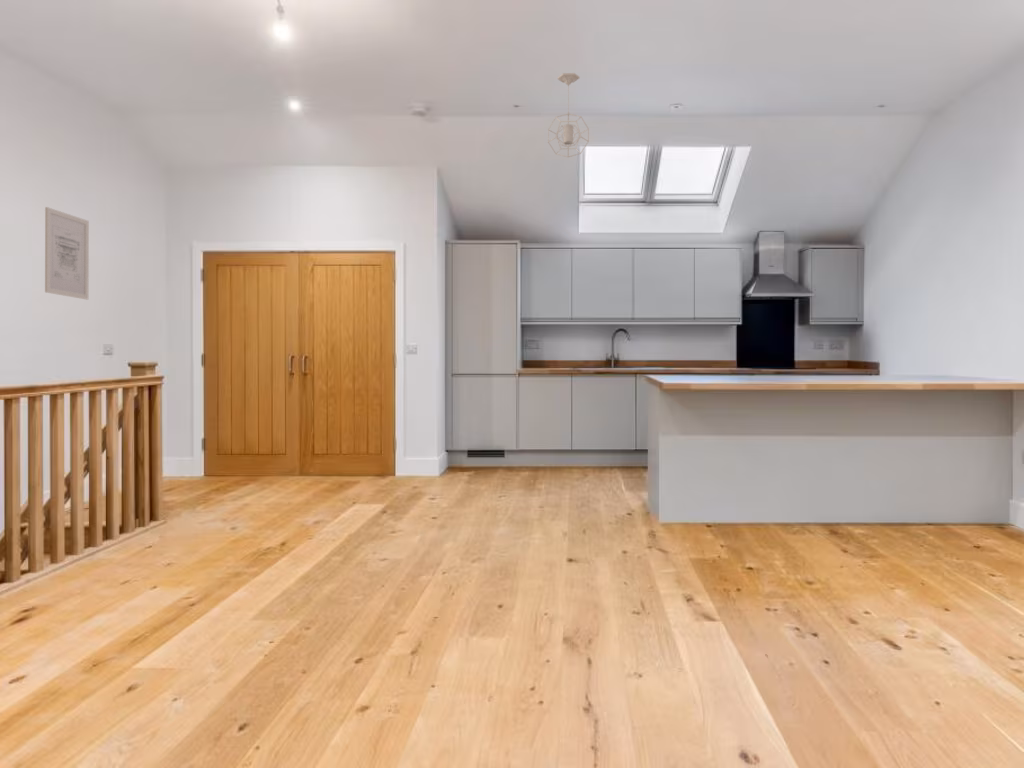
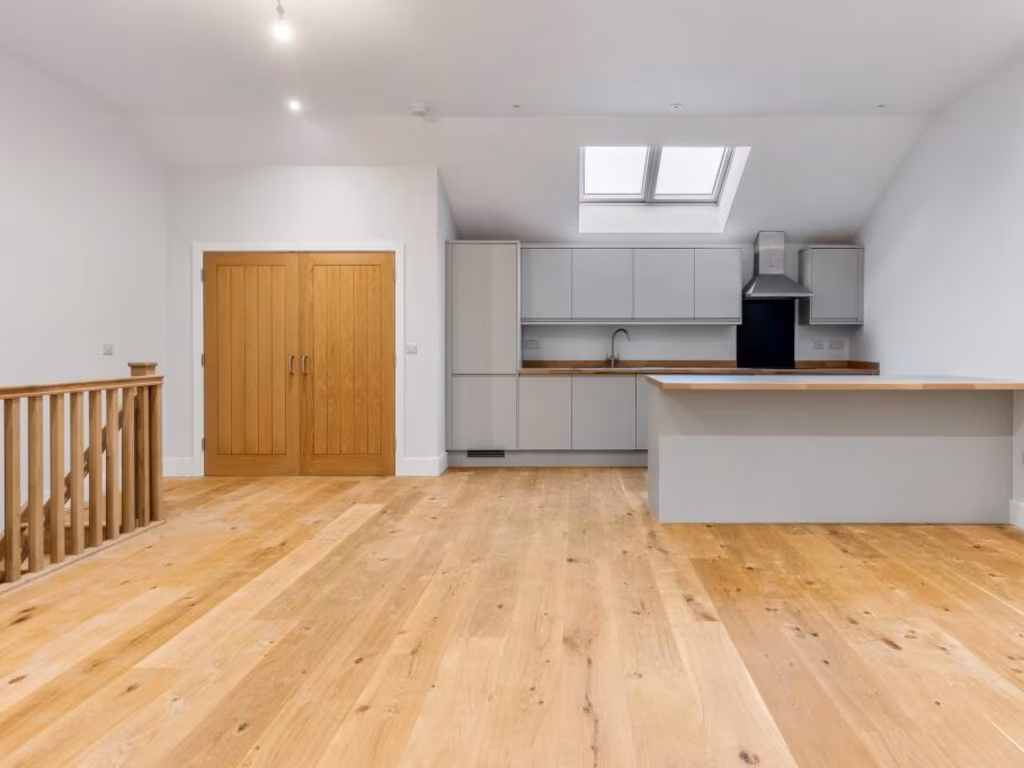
- pendant light (568, 117)
- wall art (67, 255)
